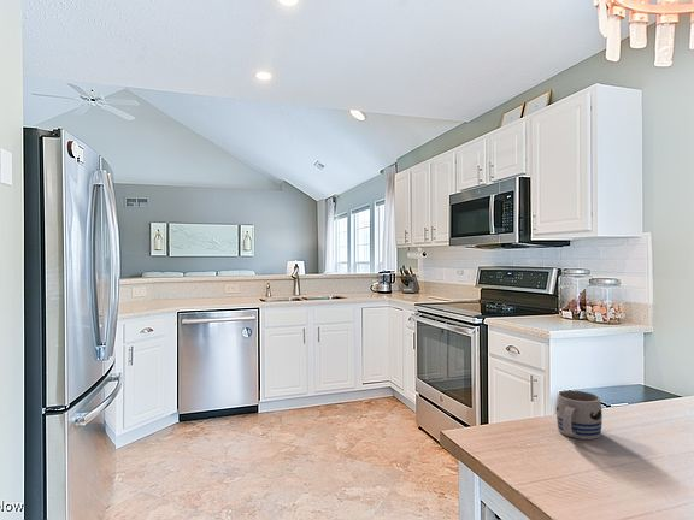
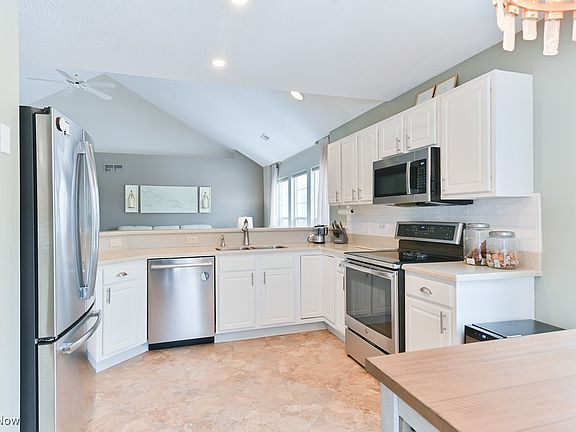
- mug (576, 415)
